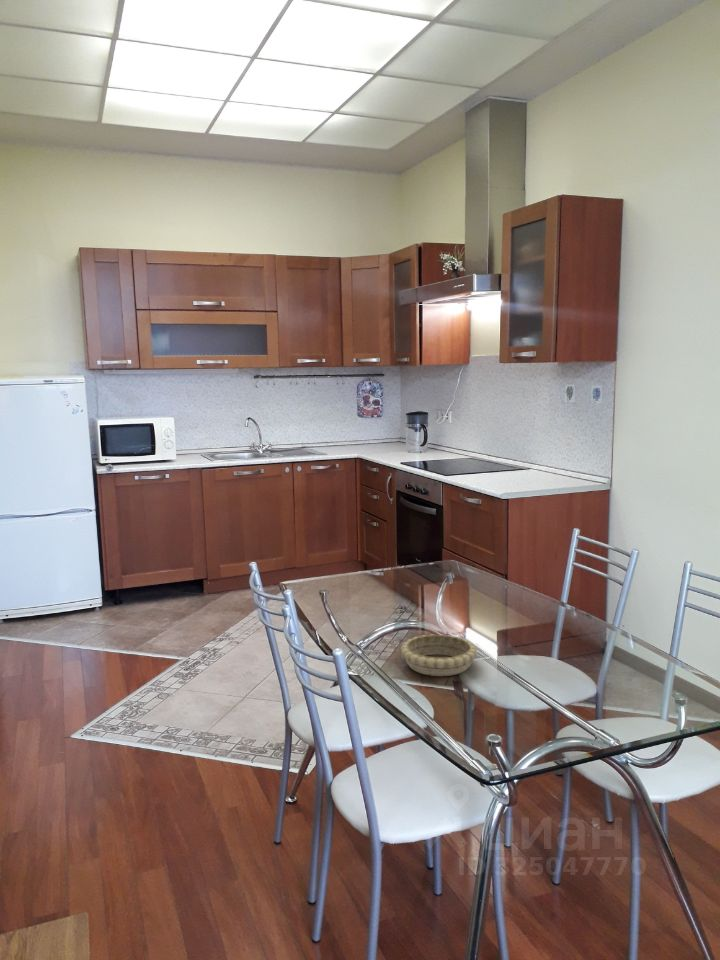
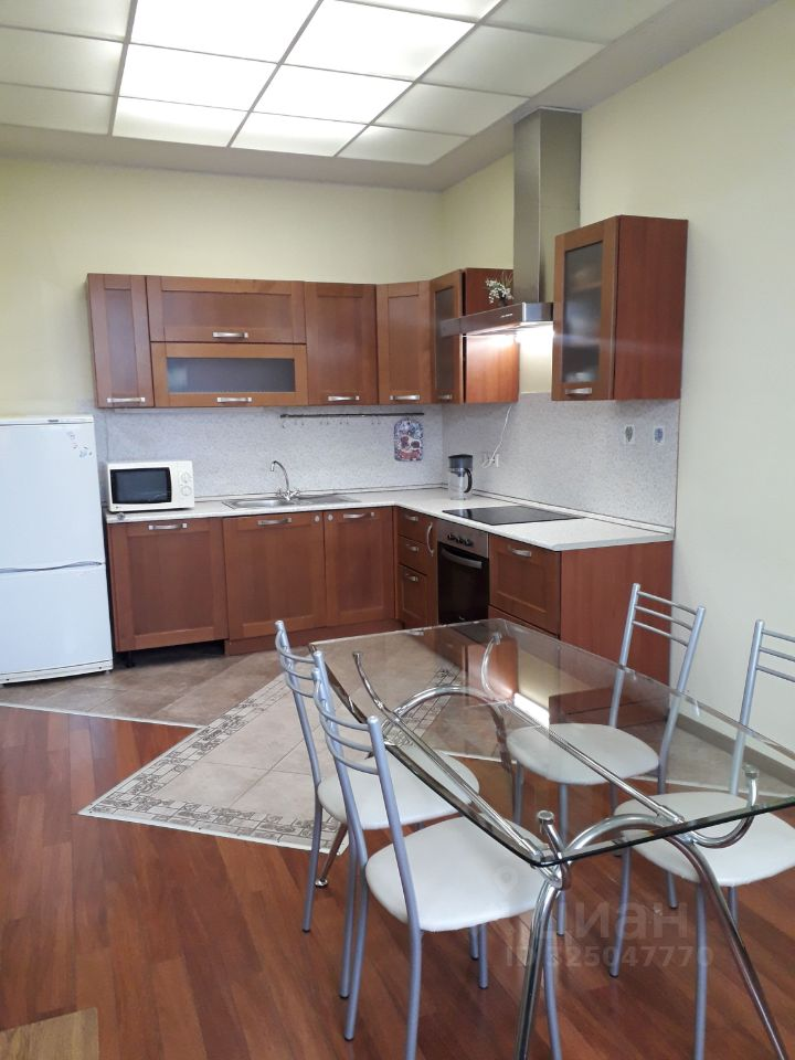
- decorative bowl (438, 653)
